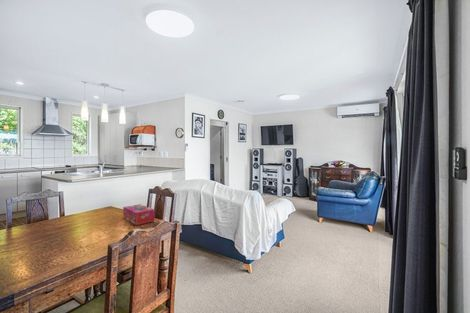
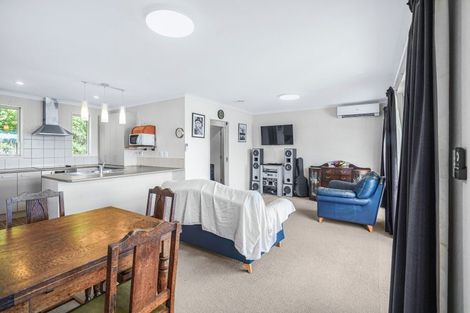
- tissue box (138, 213)
